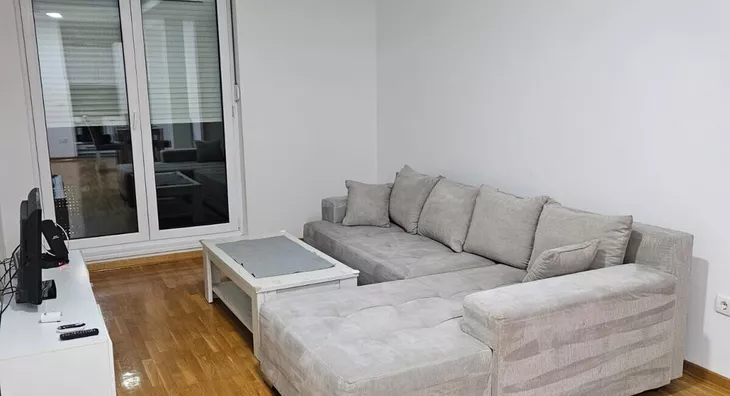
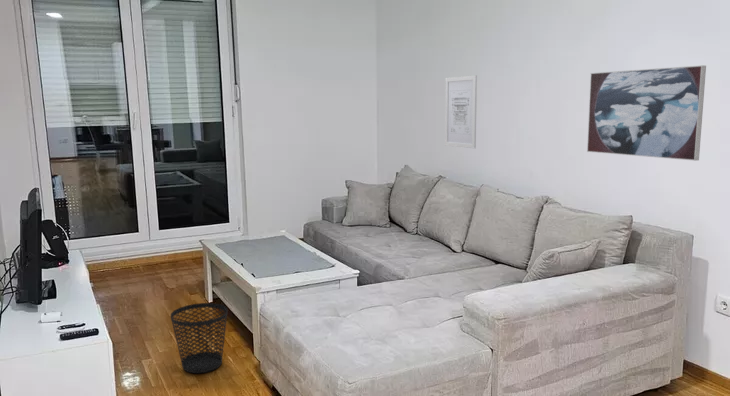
+ wall art (460, 112)
+ wastebasket (200, 338)
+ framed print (640, 113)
